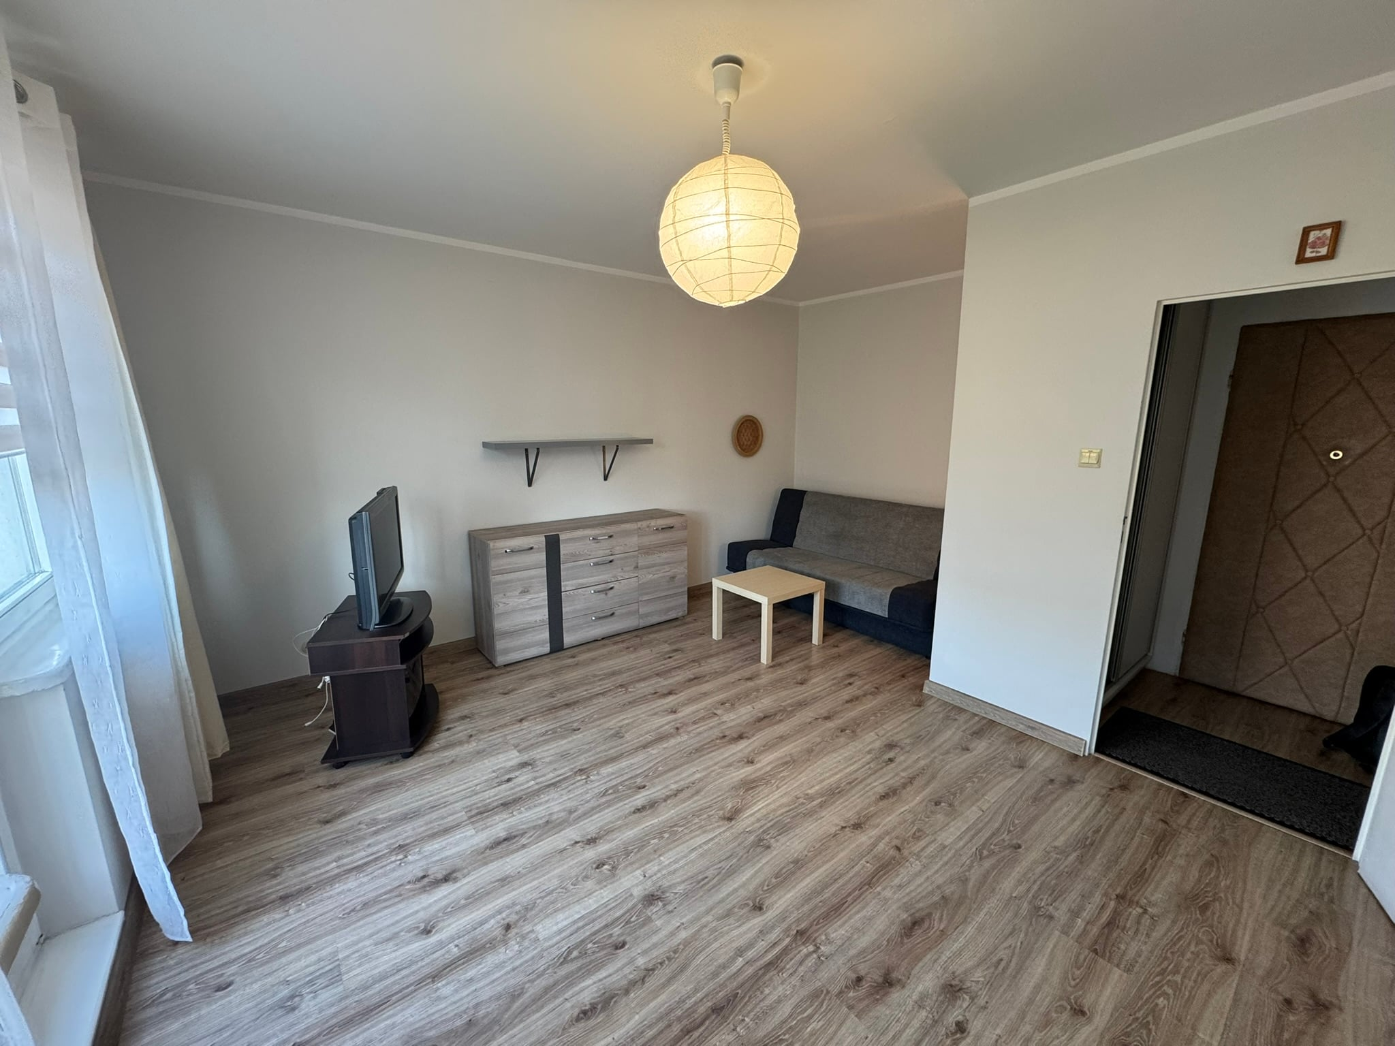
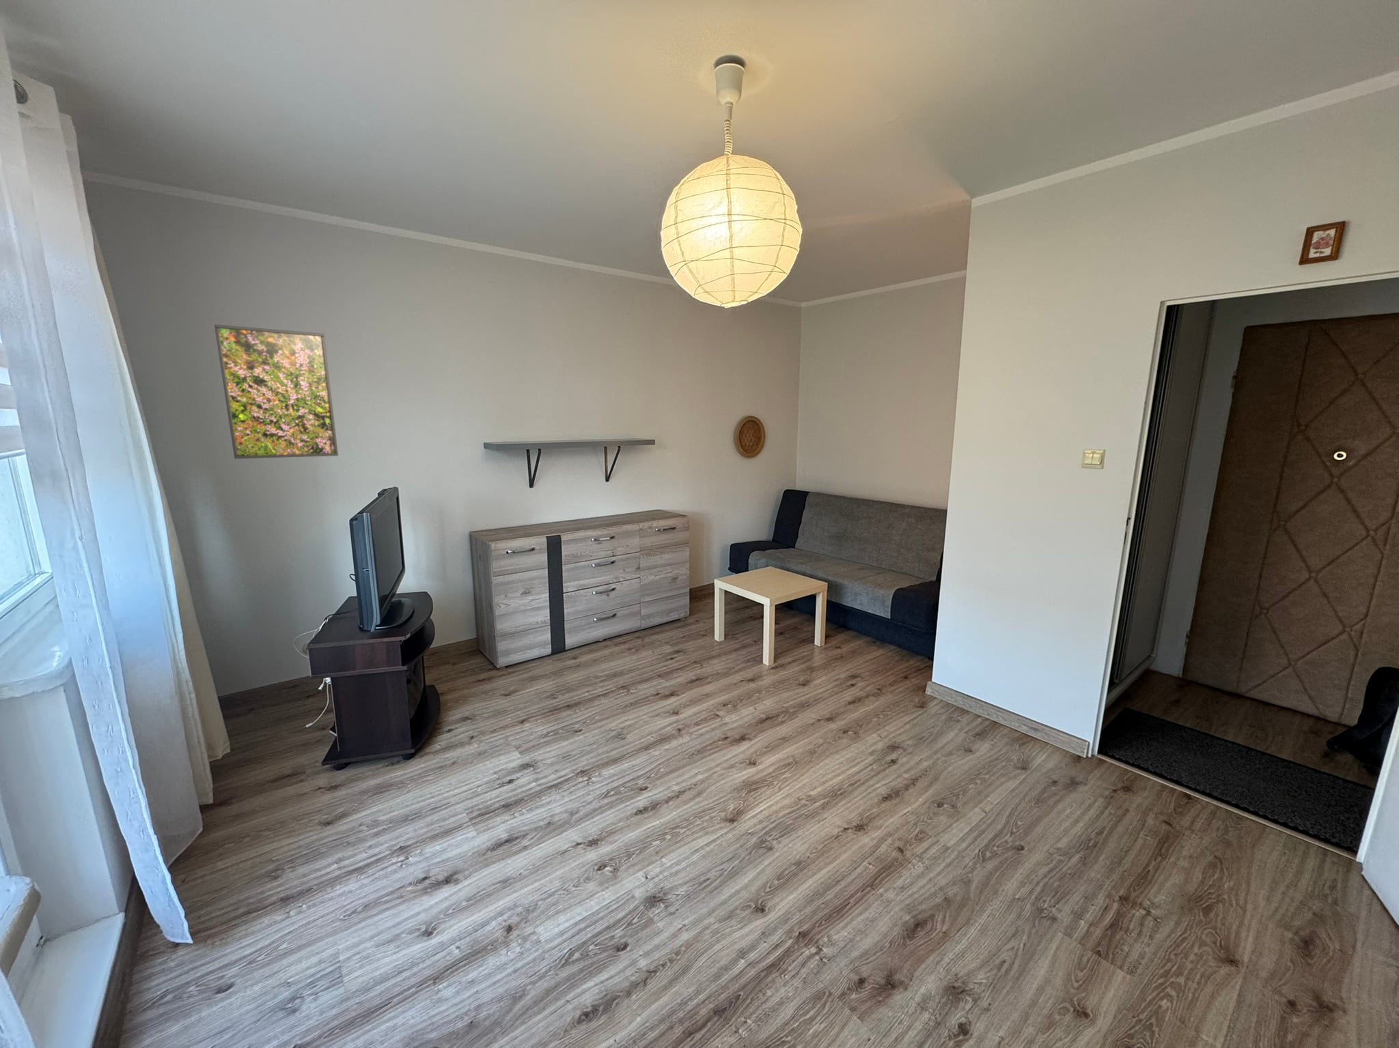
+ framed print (280, 394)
